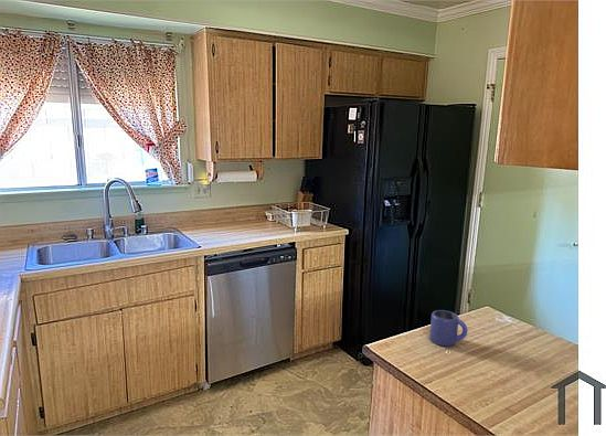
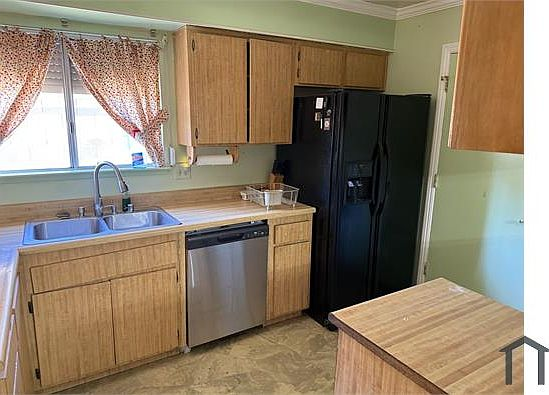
- mug (448, 328)
